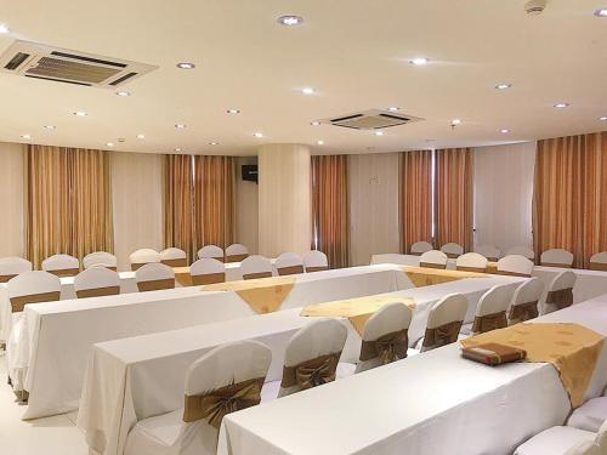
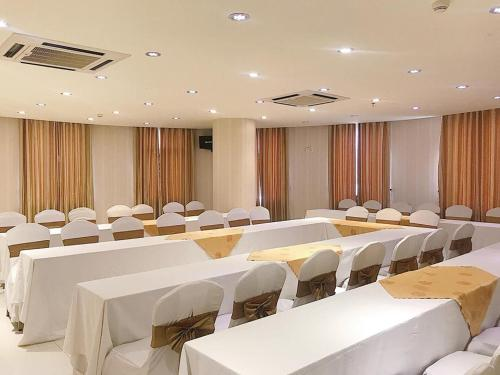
- notebook (492, 353)
